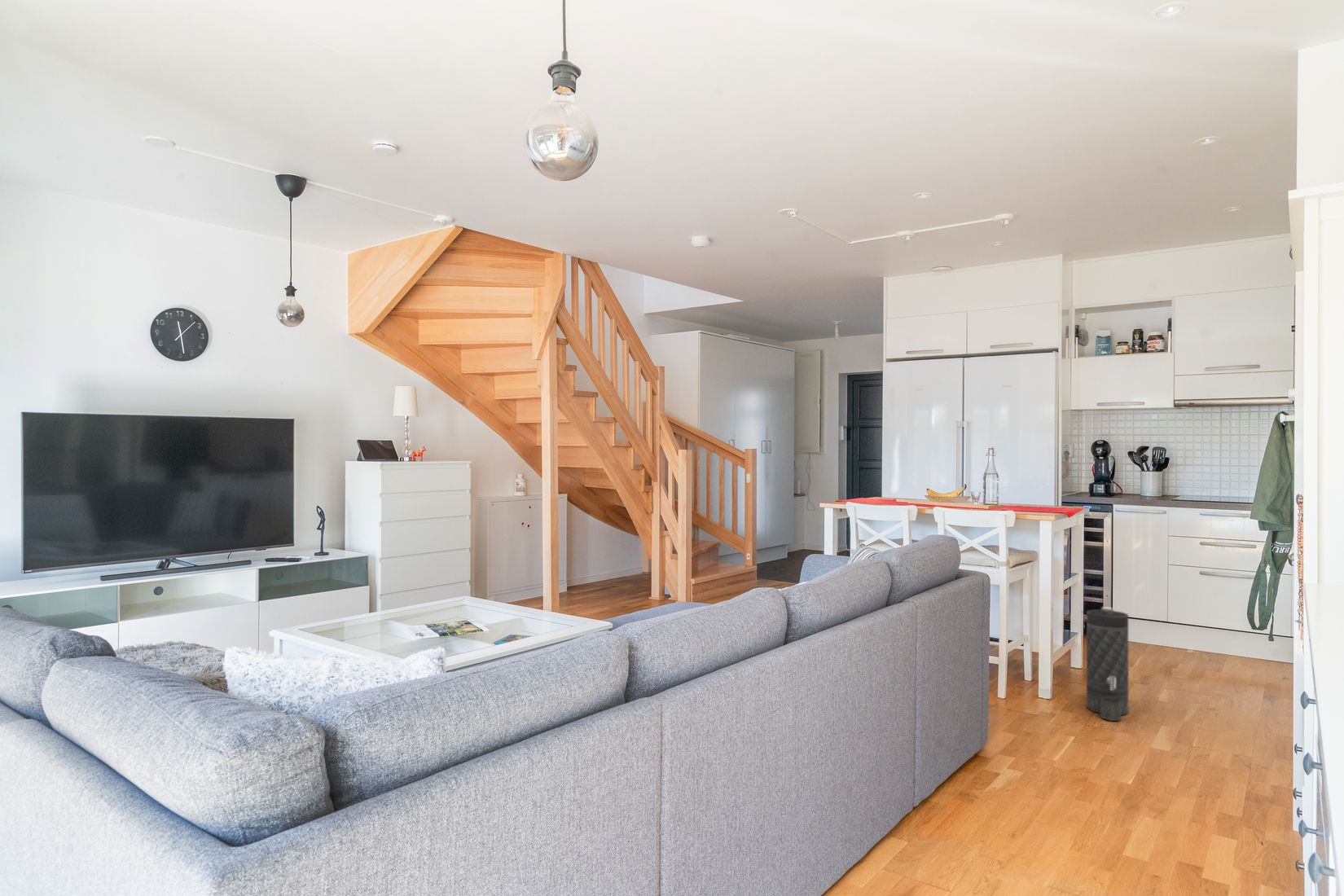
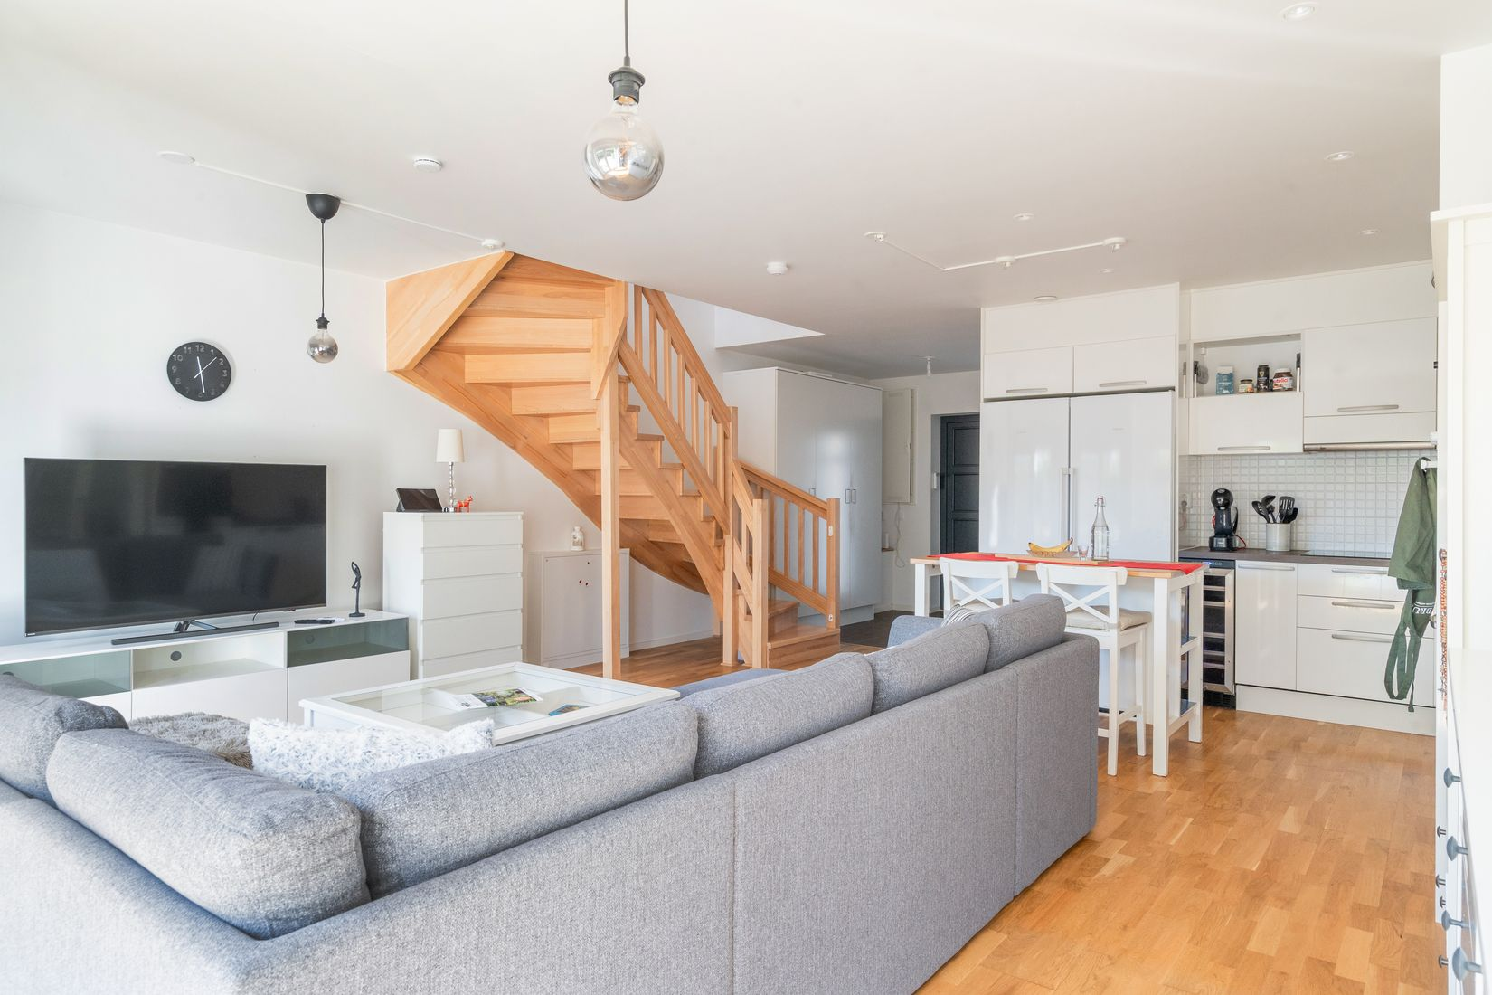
- canister (1108, 660)
